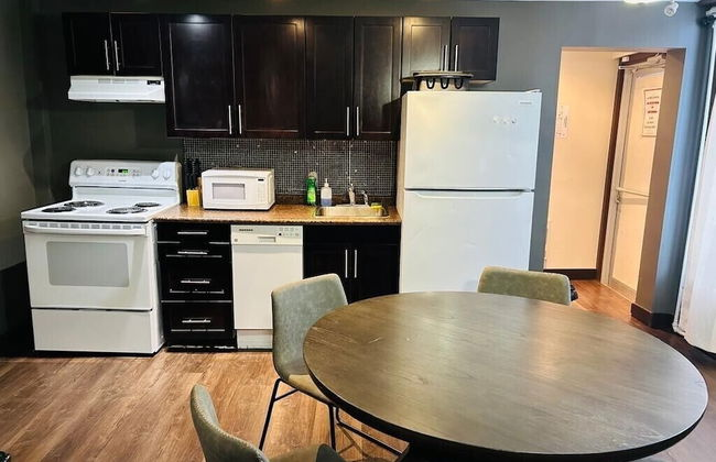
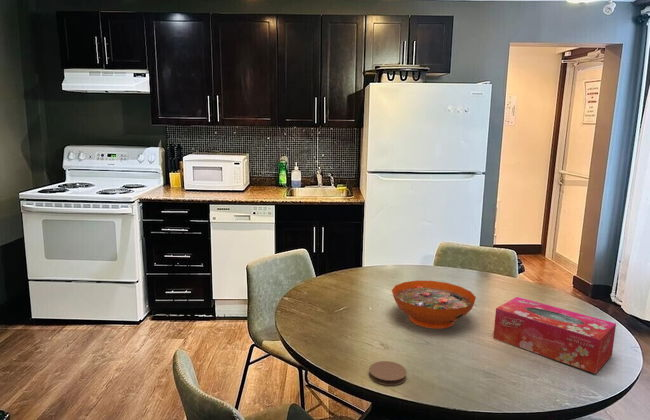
+ tissue box (552, 331)
+ decorative bowl (432, 306)
+ coaster (387, 372)
